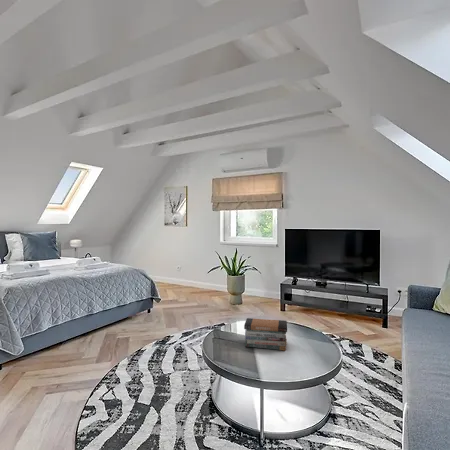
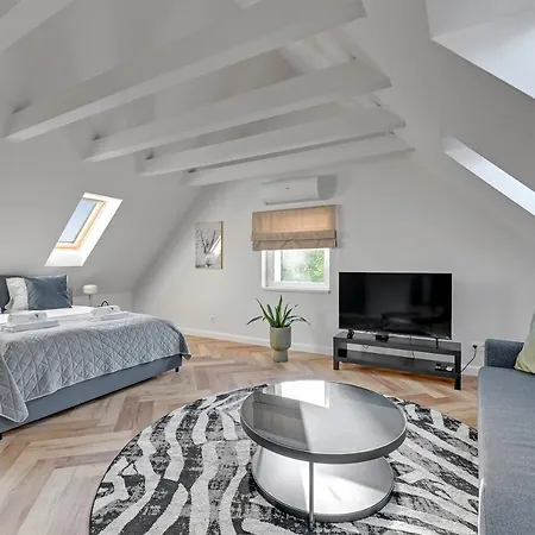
- book stack (265, 333)
